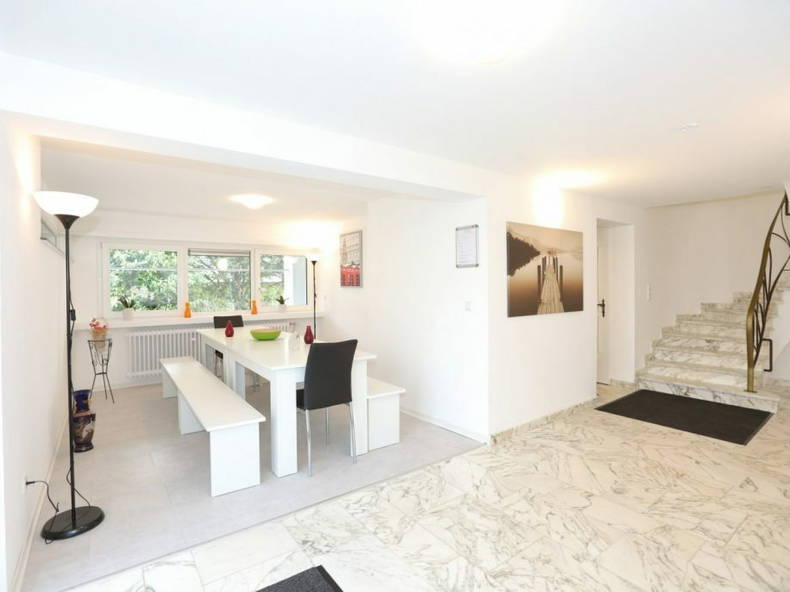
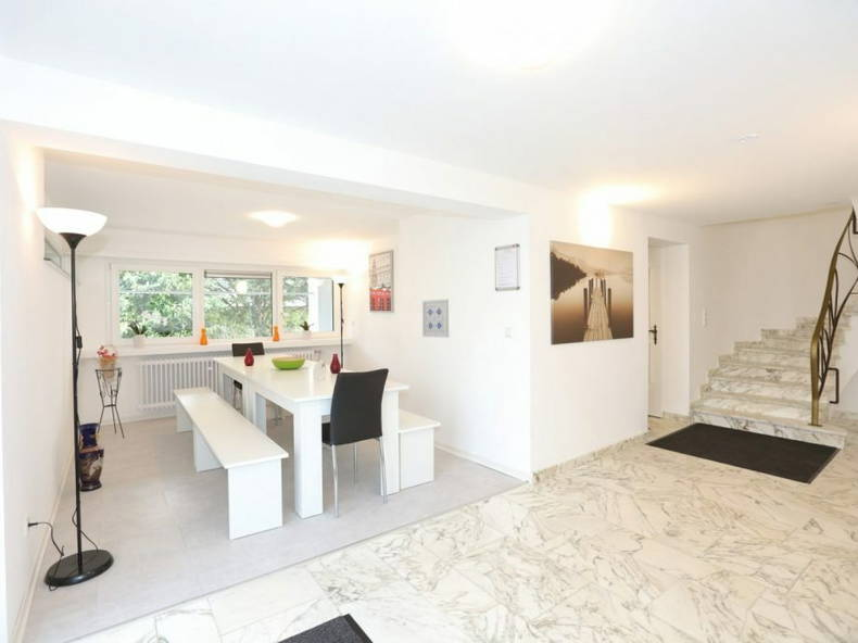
+ wall art (434, 318)
